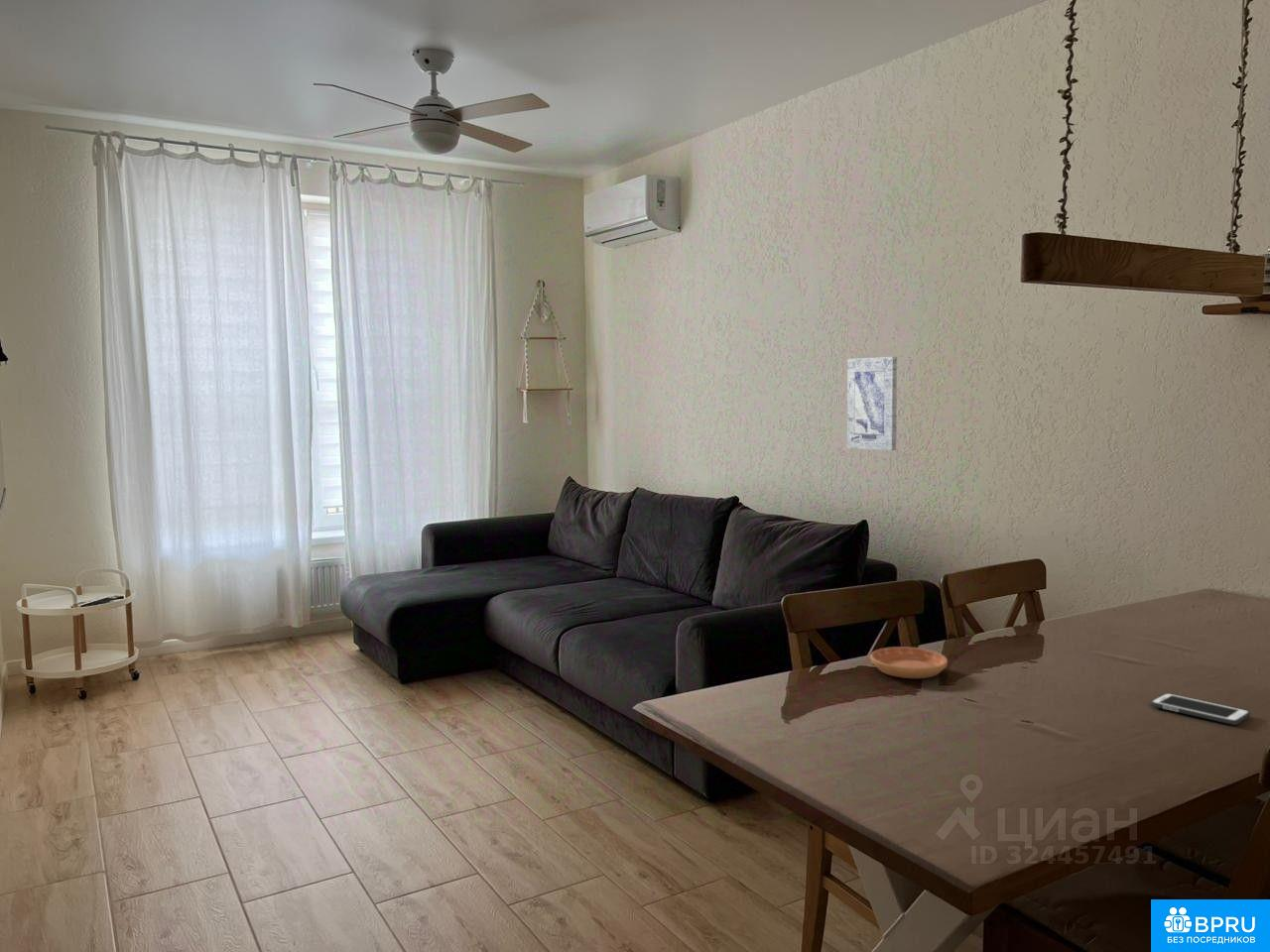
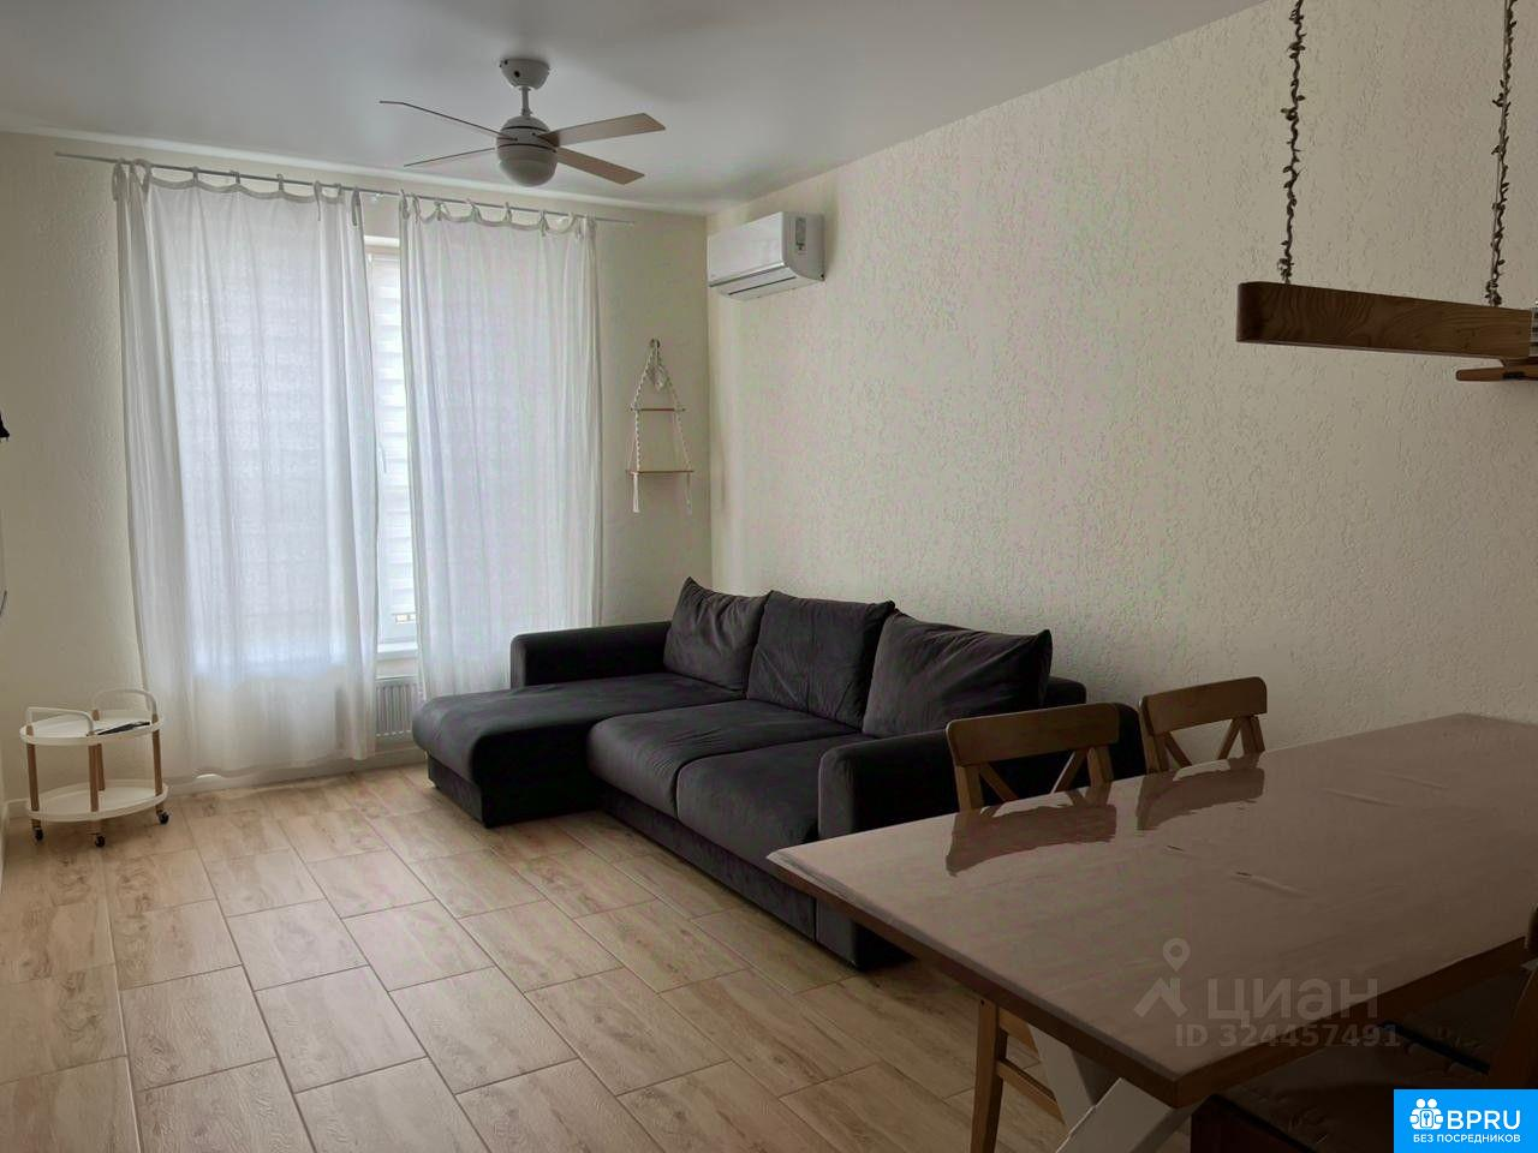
- saucer (908, 662)
- wall art (871, 404)
- cell phone (1199, 708)
